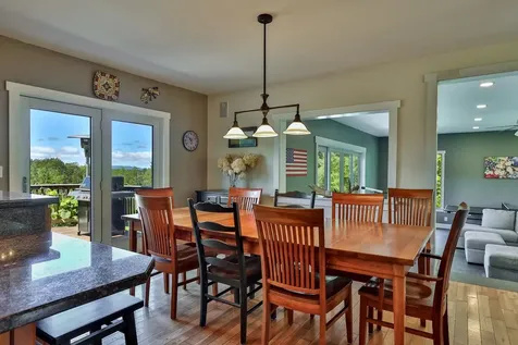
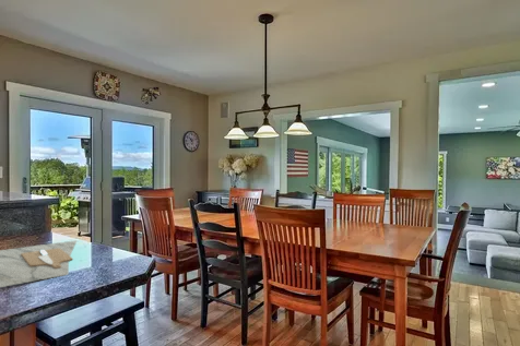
+ cutting board (47, 256)
